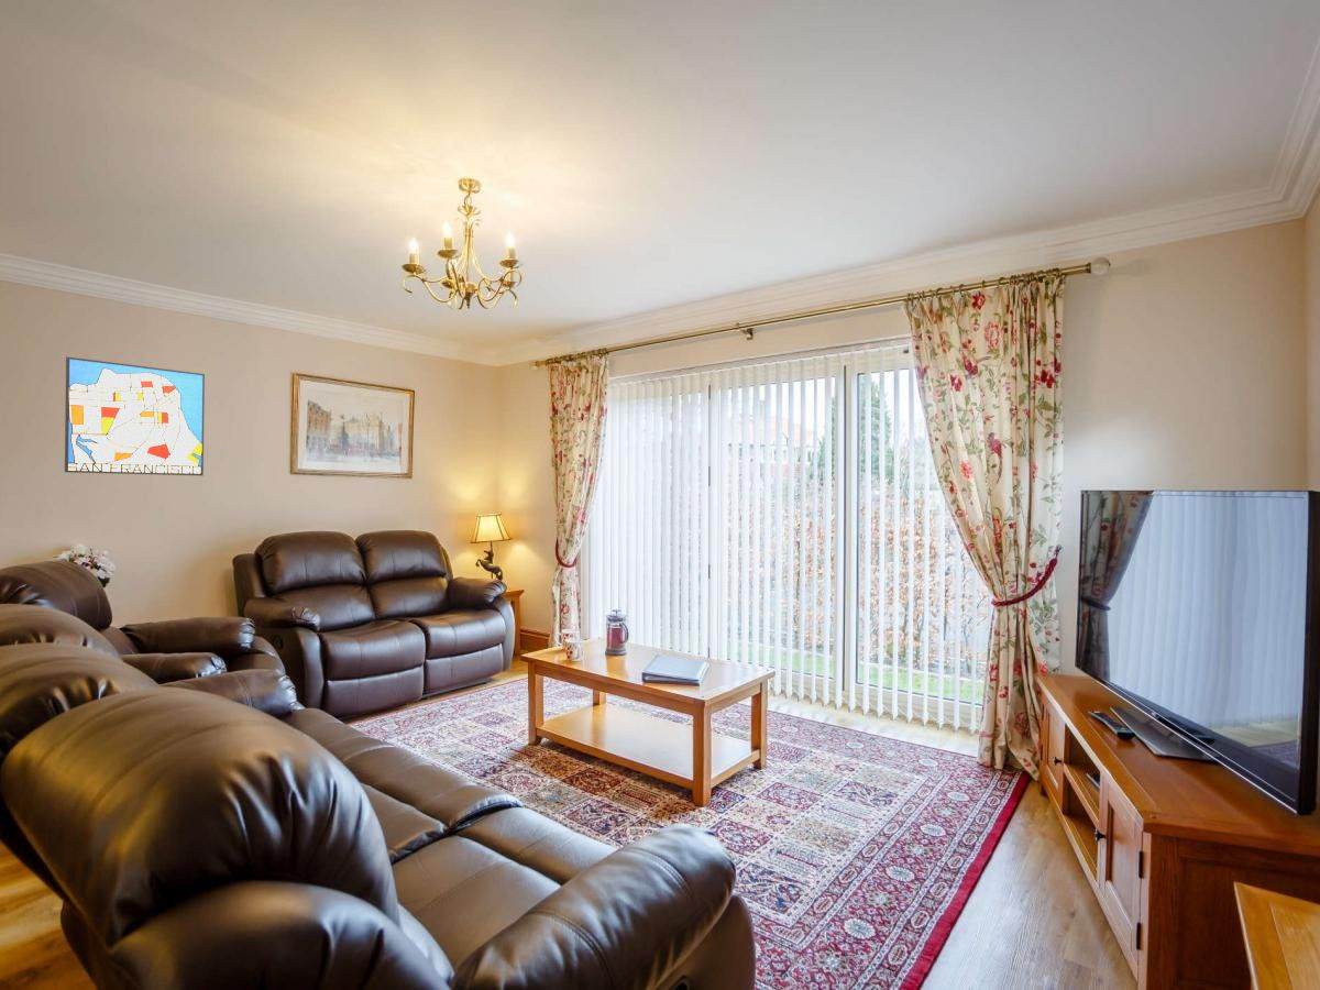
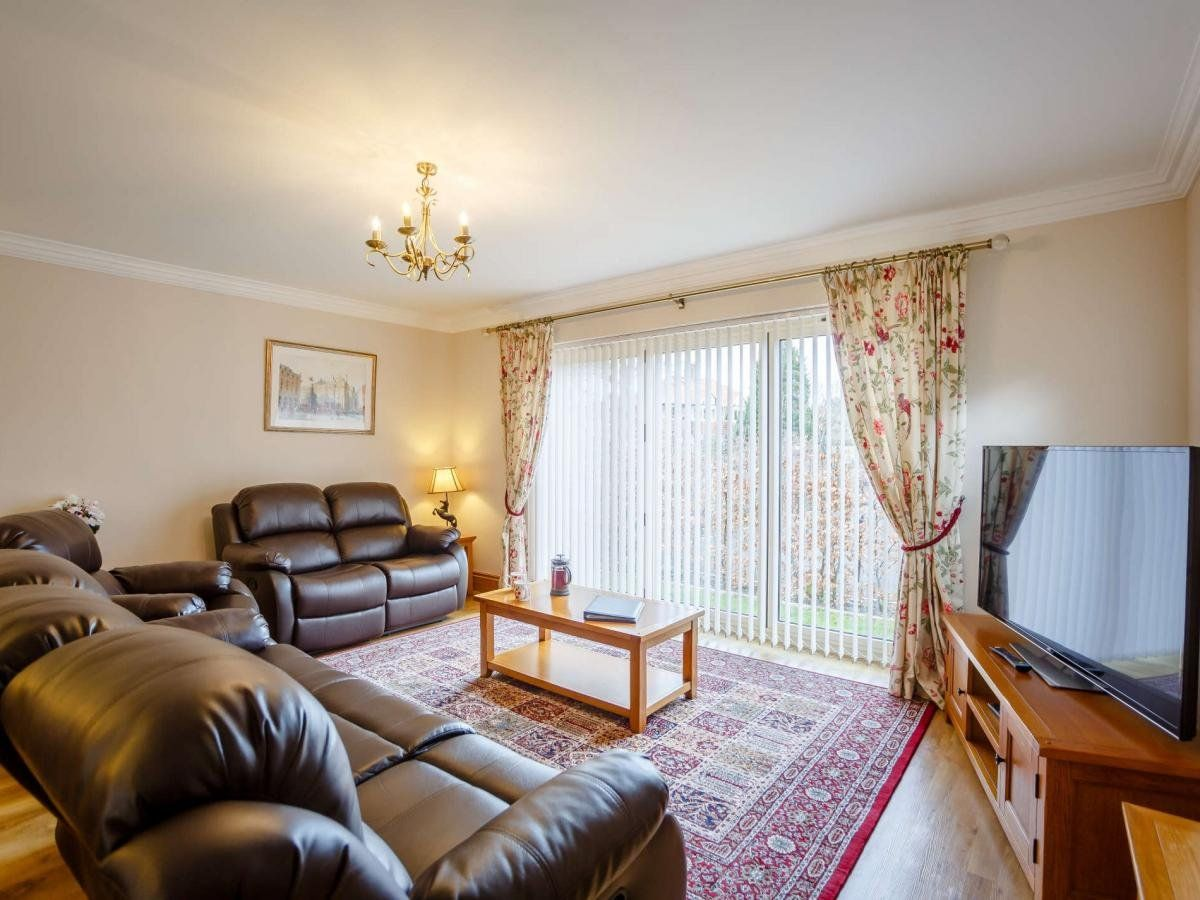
- wall art (139, 419)
